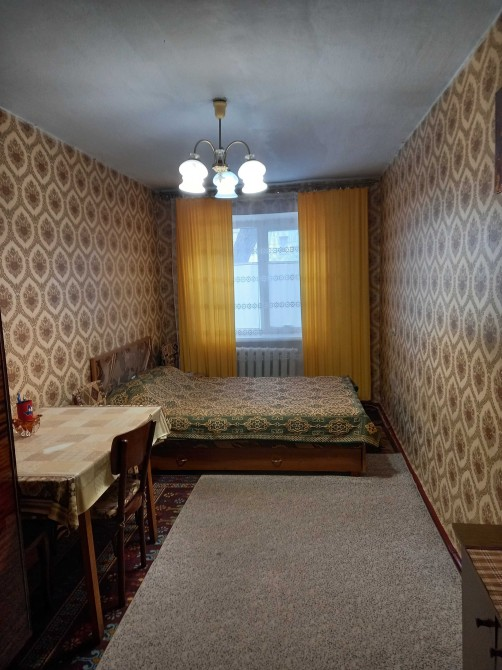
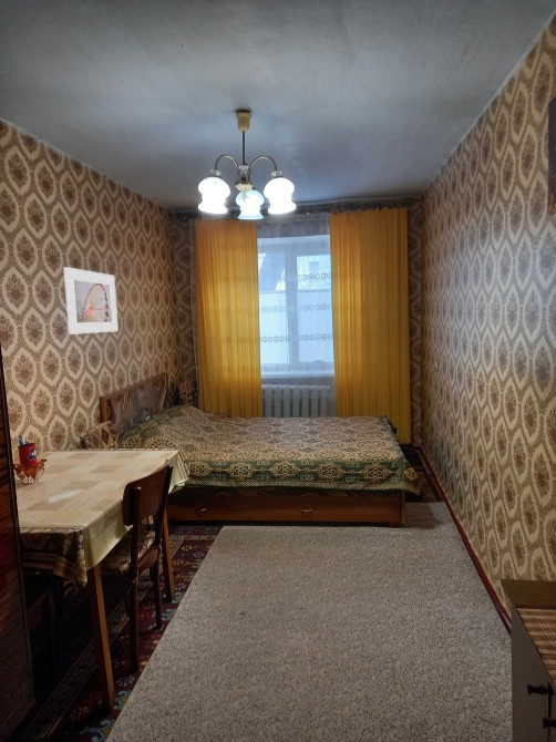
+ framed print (93, 302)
